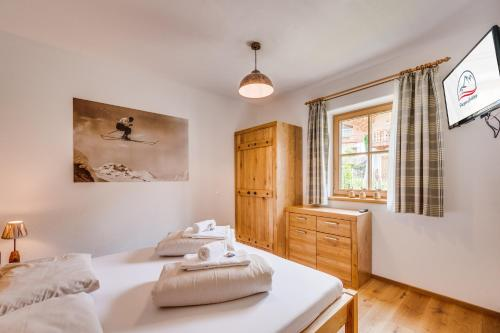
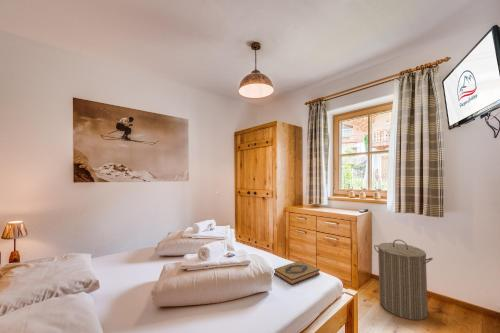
+ laundry hamper (401, 273)
+ hardback book (296, 271)
